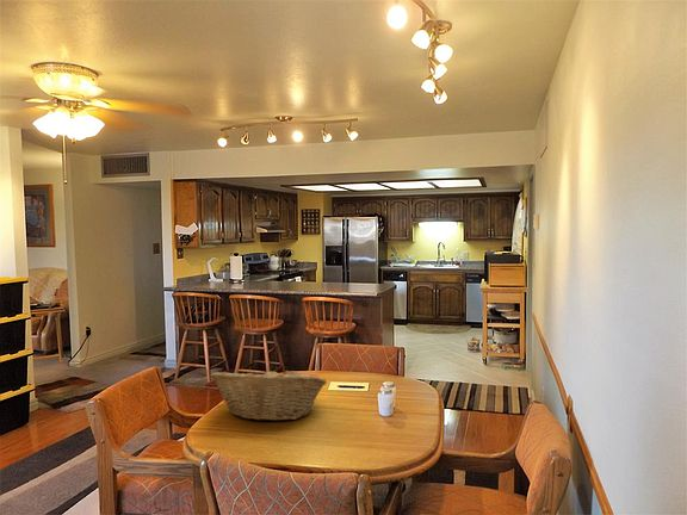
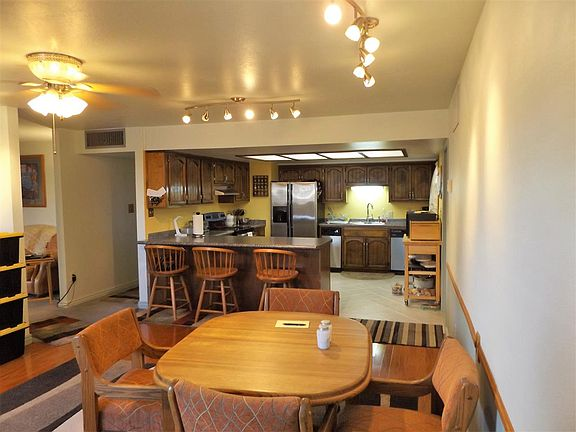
- fruit basket (268, 387)
